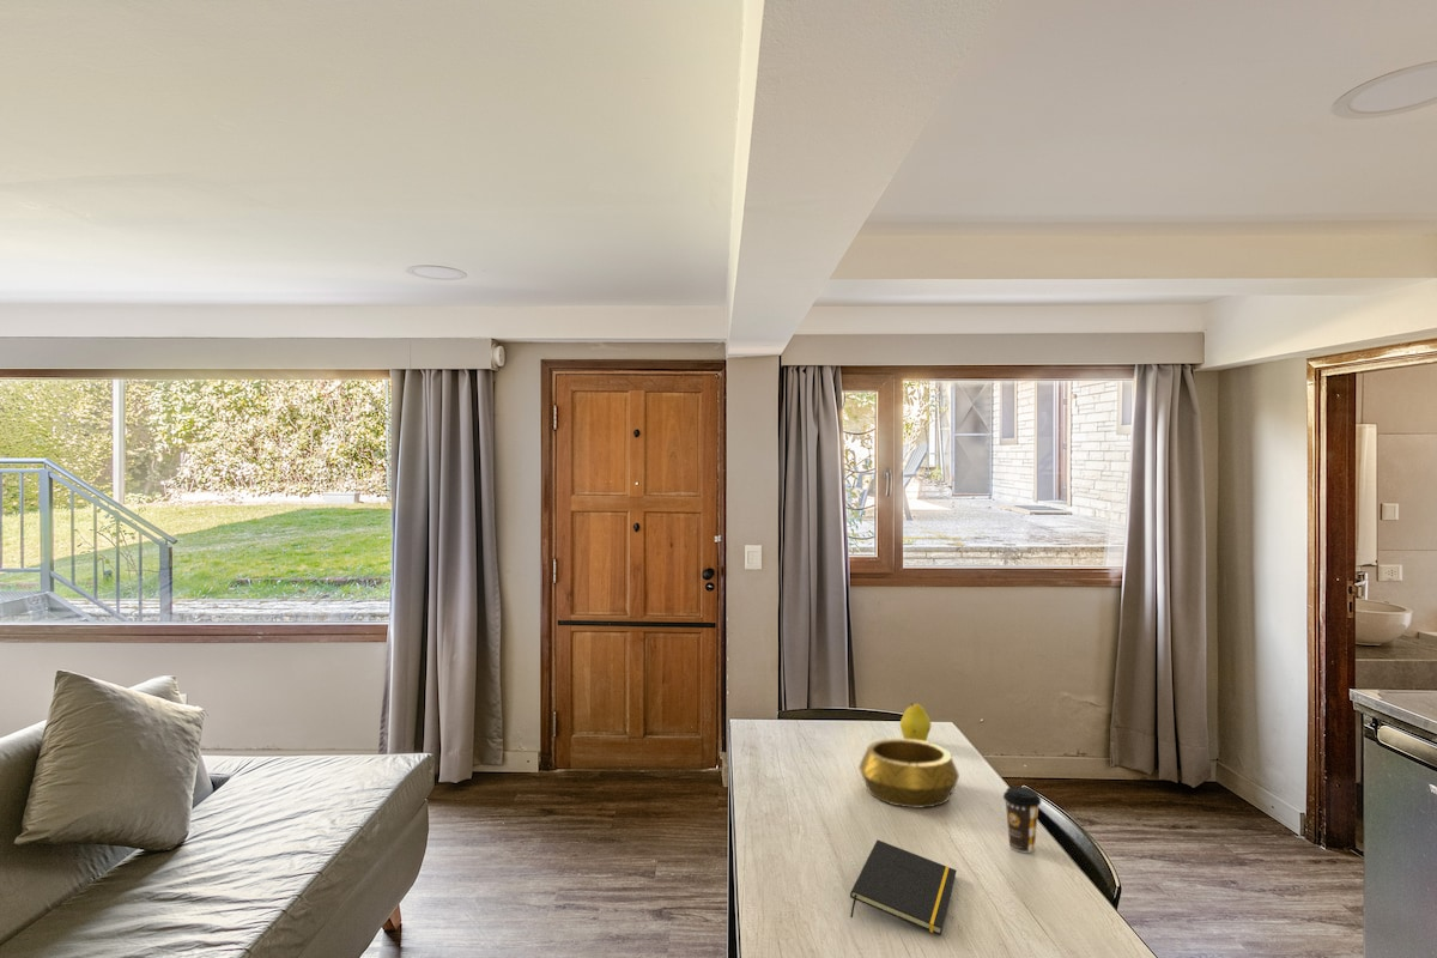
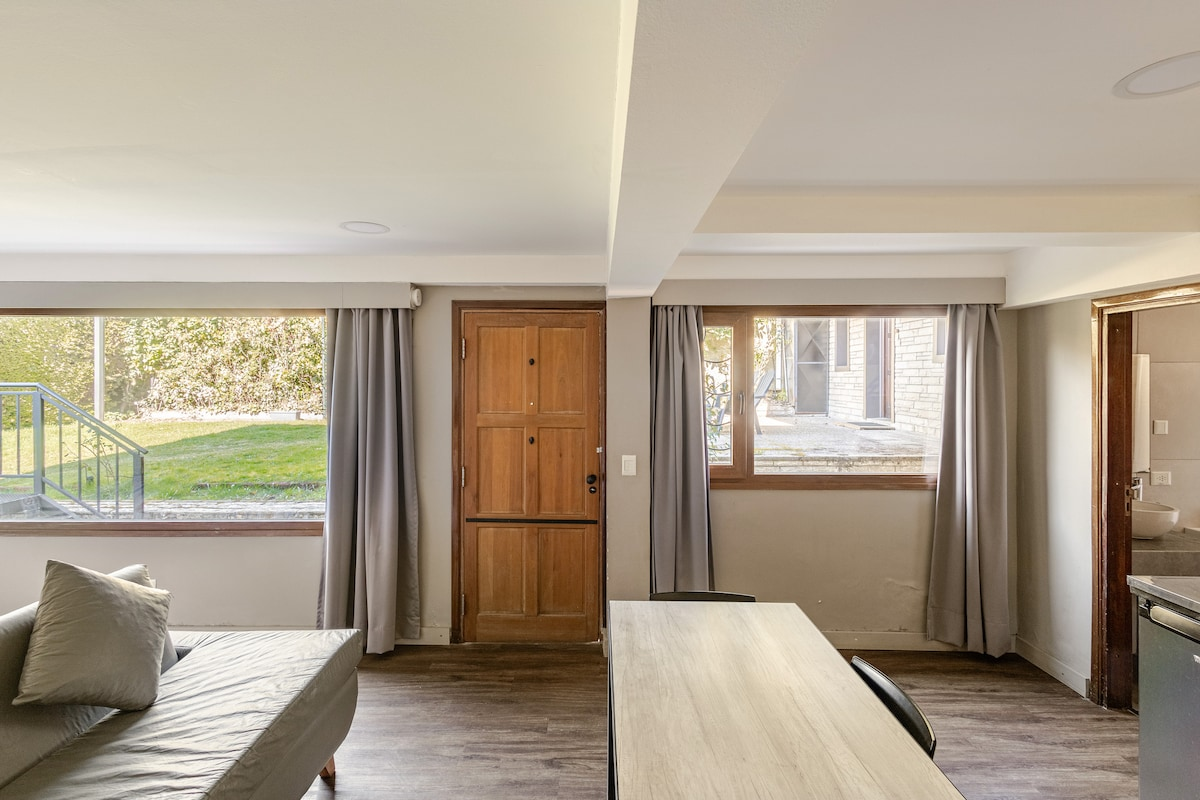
- notepad (905, 883)
- fruit (915, 723)
- decorative bowl (908, 771)
- coffee cup (1021, 819)
